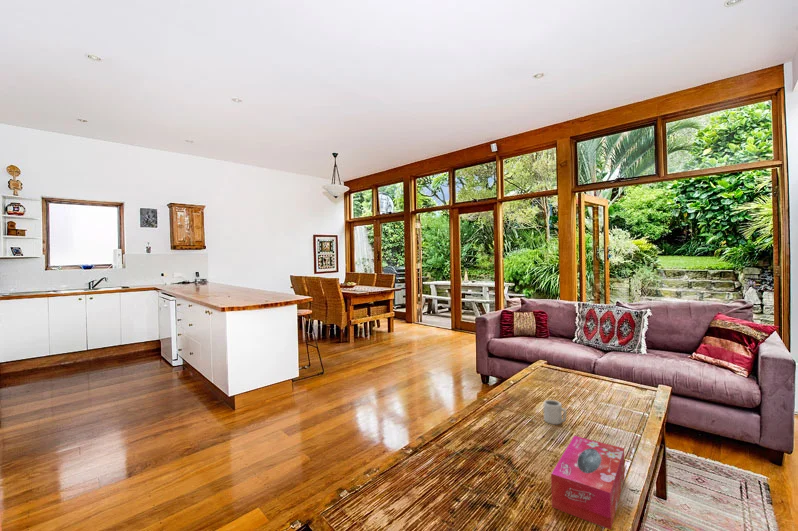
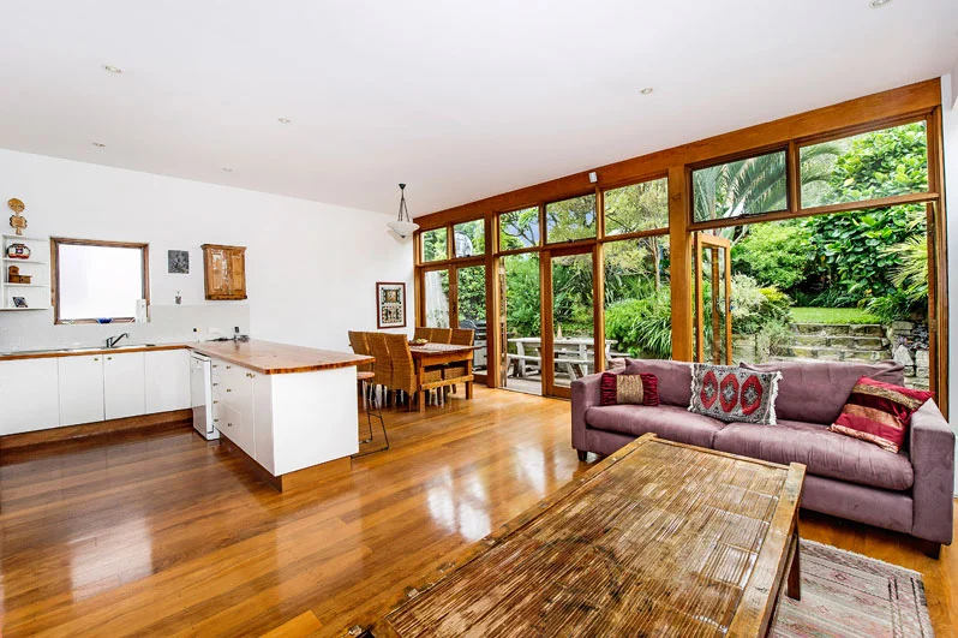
- tissue box (590, 476)
- cup (555, 412)
